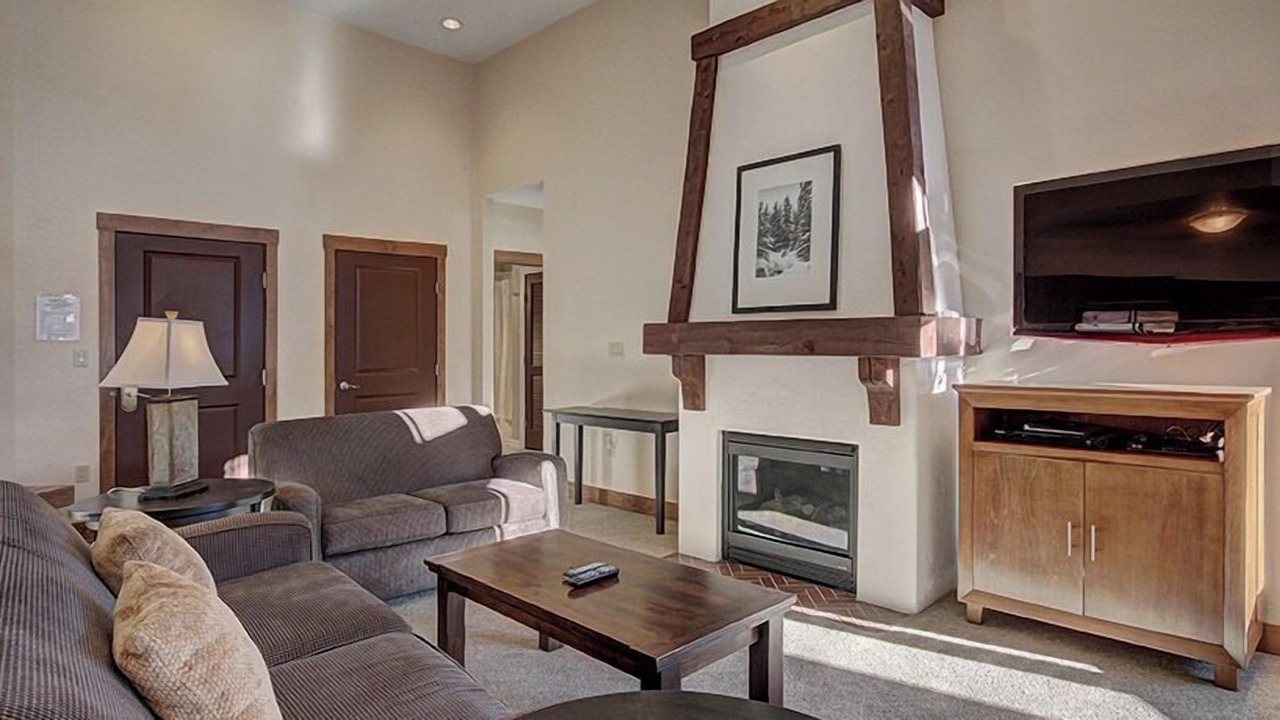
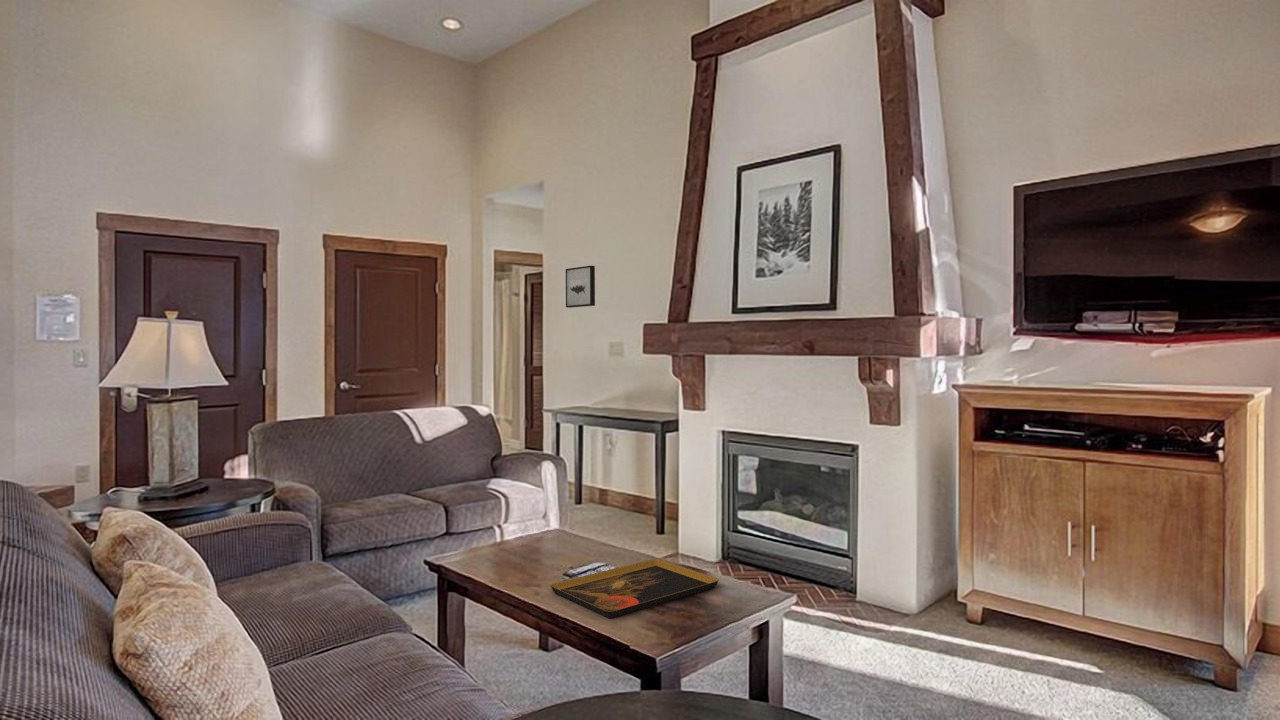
+ wall art (580, 287)
+ decorative tray (635, 586)
